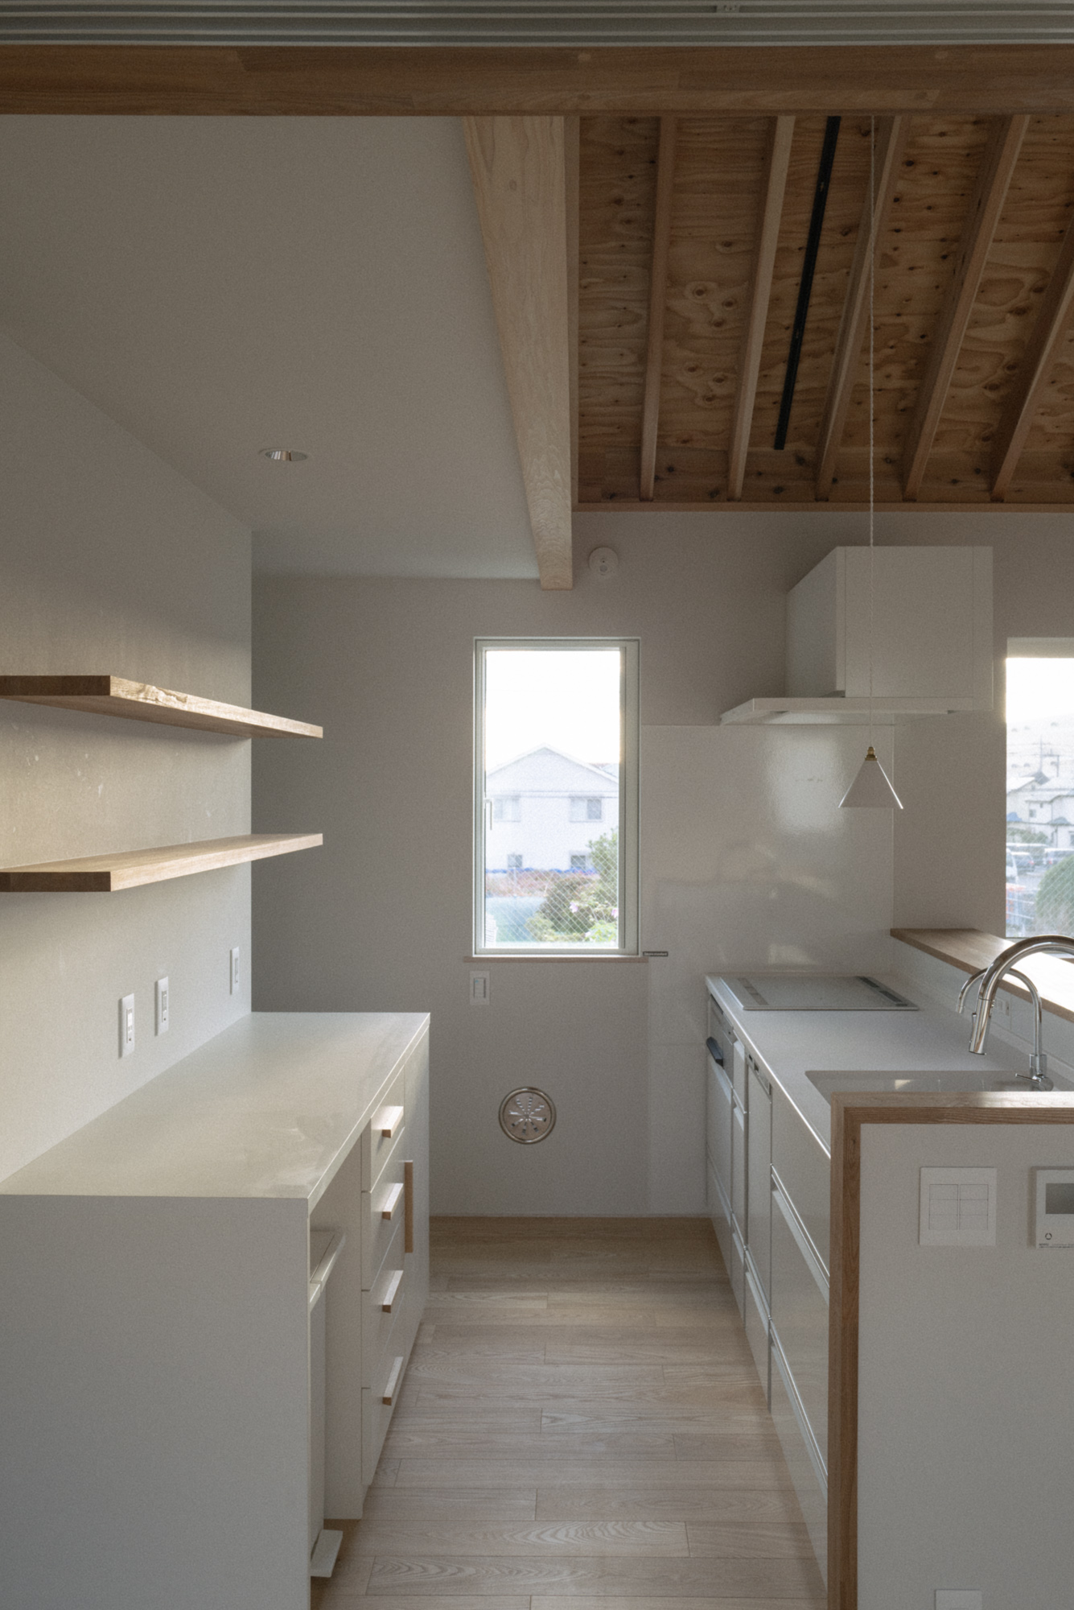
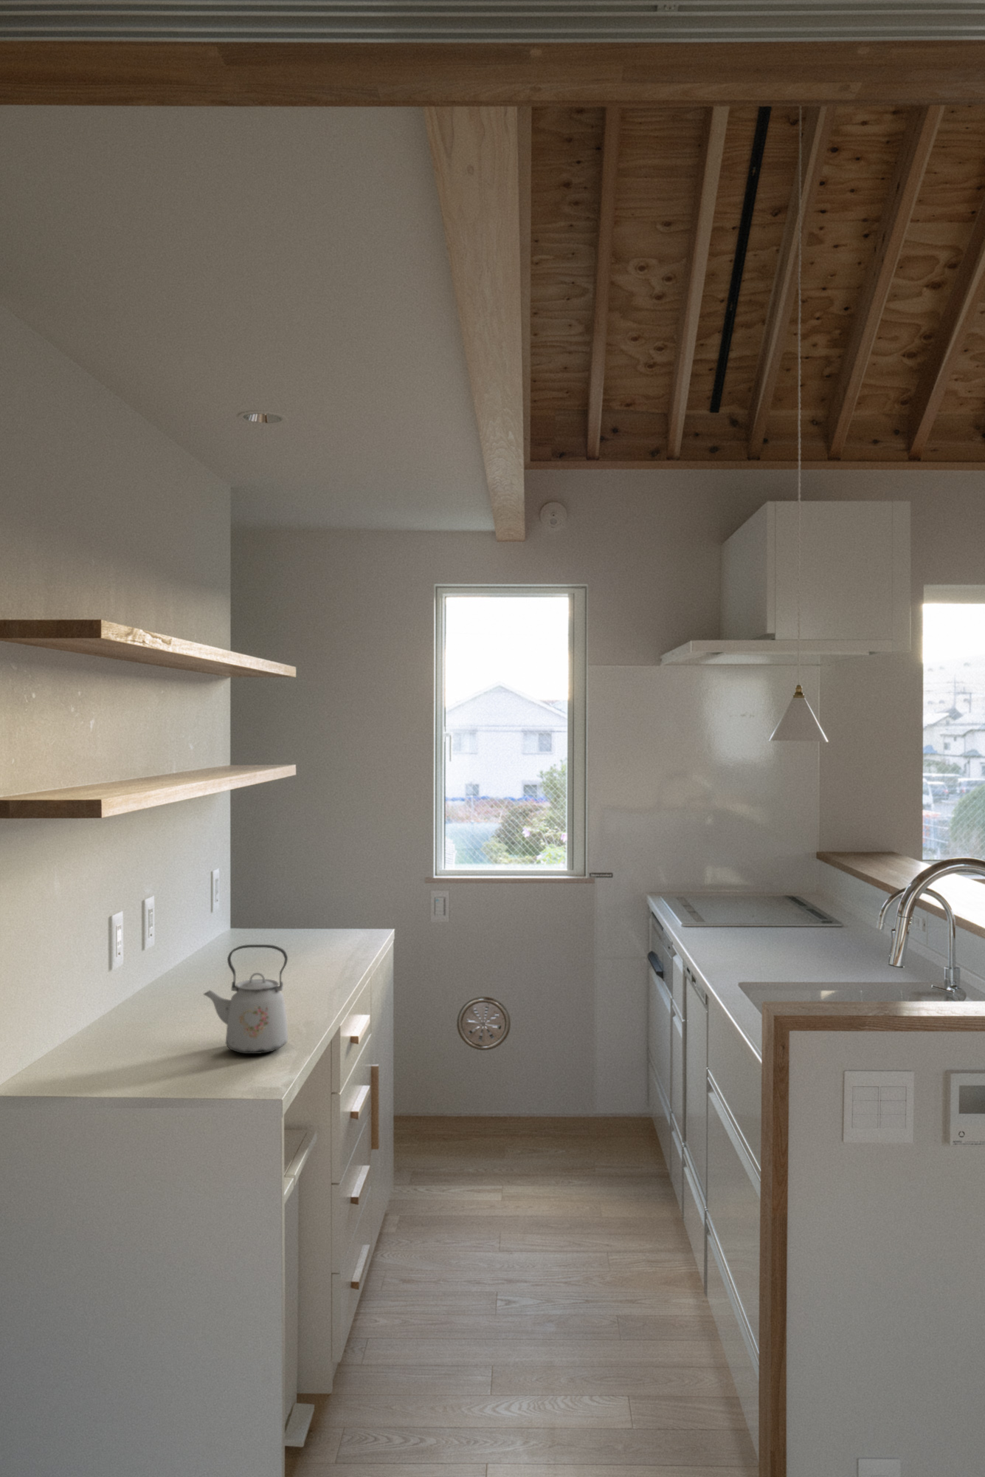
+ kettle (245, 996)
